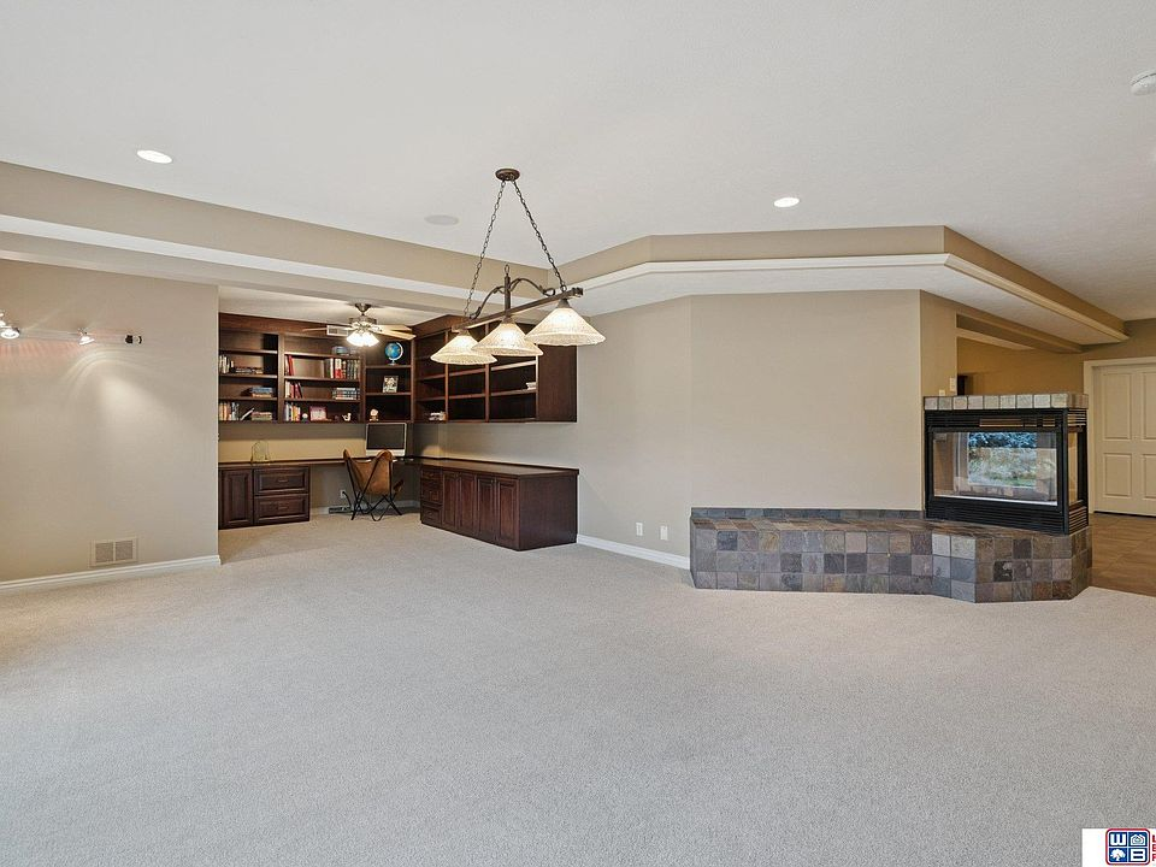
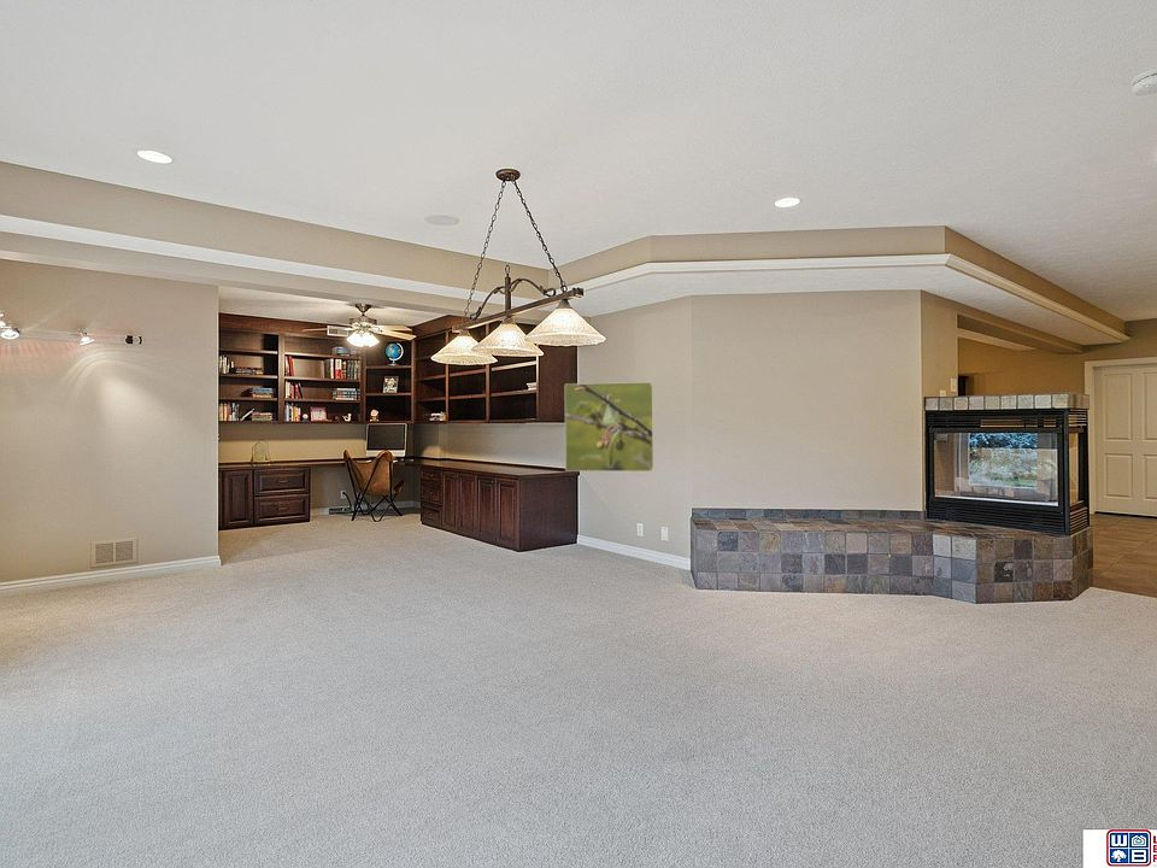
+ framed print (609, 427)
